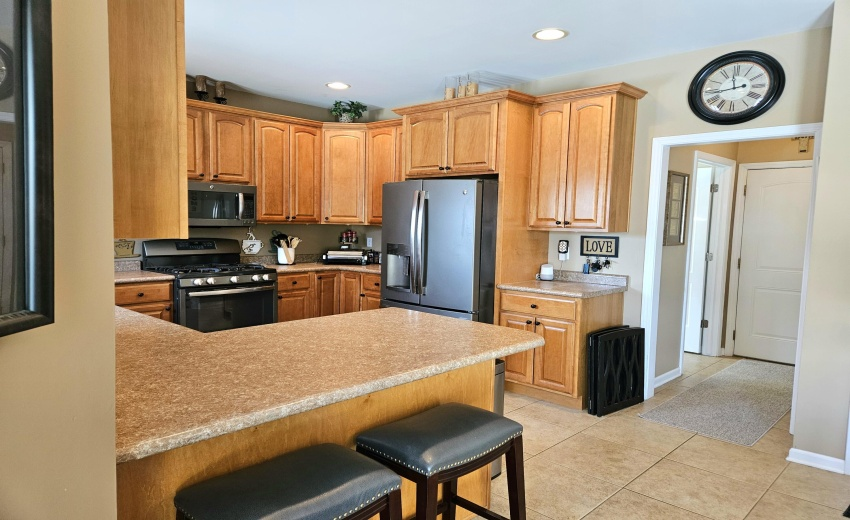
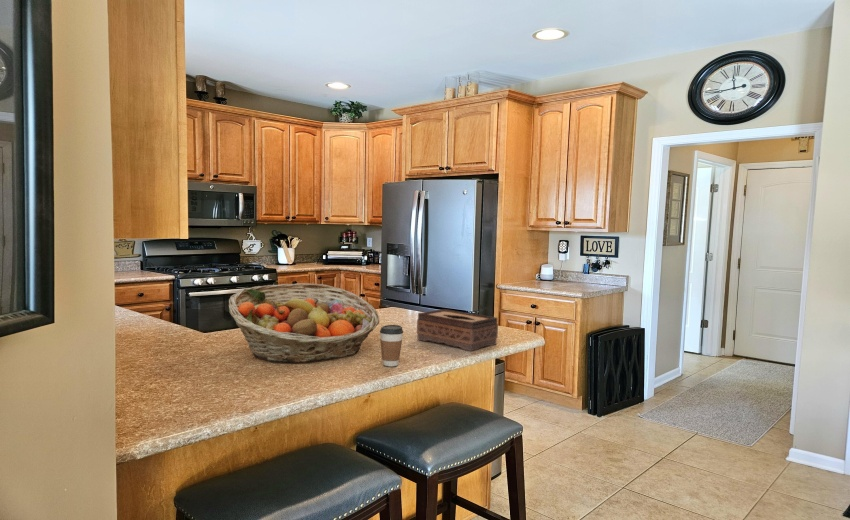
+ fruit basket (306, 320)
+ tissue box (457, 328)
+ coffee cup (391, 345)
